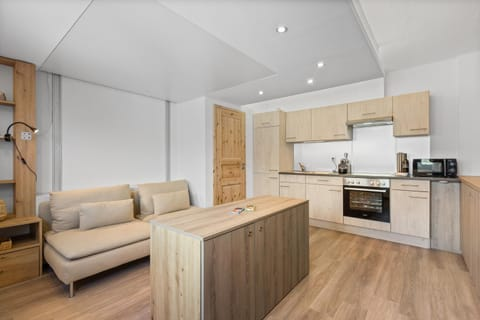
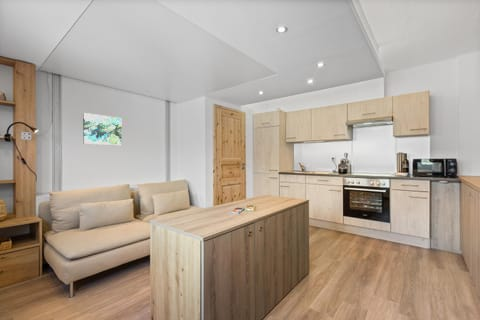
+ wall art (103, 130)
